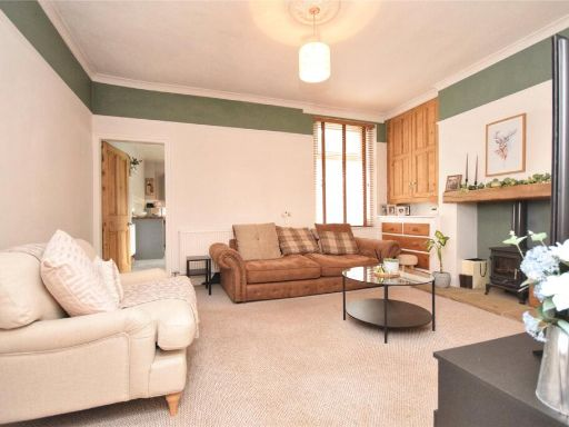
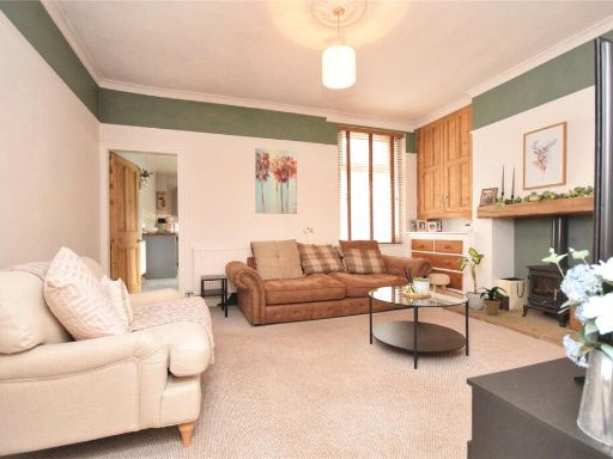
+ wall art (277, 182)
+ potted plant (492, 300)
